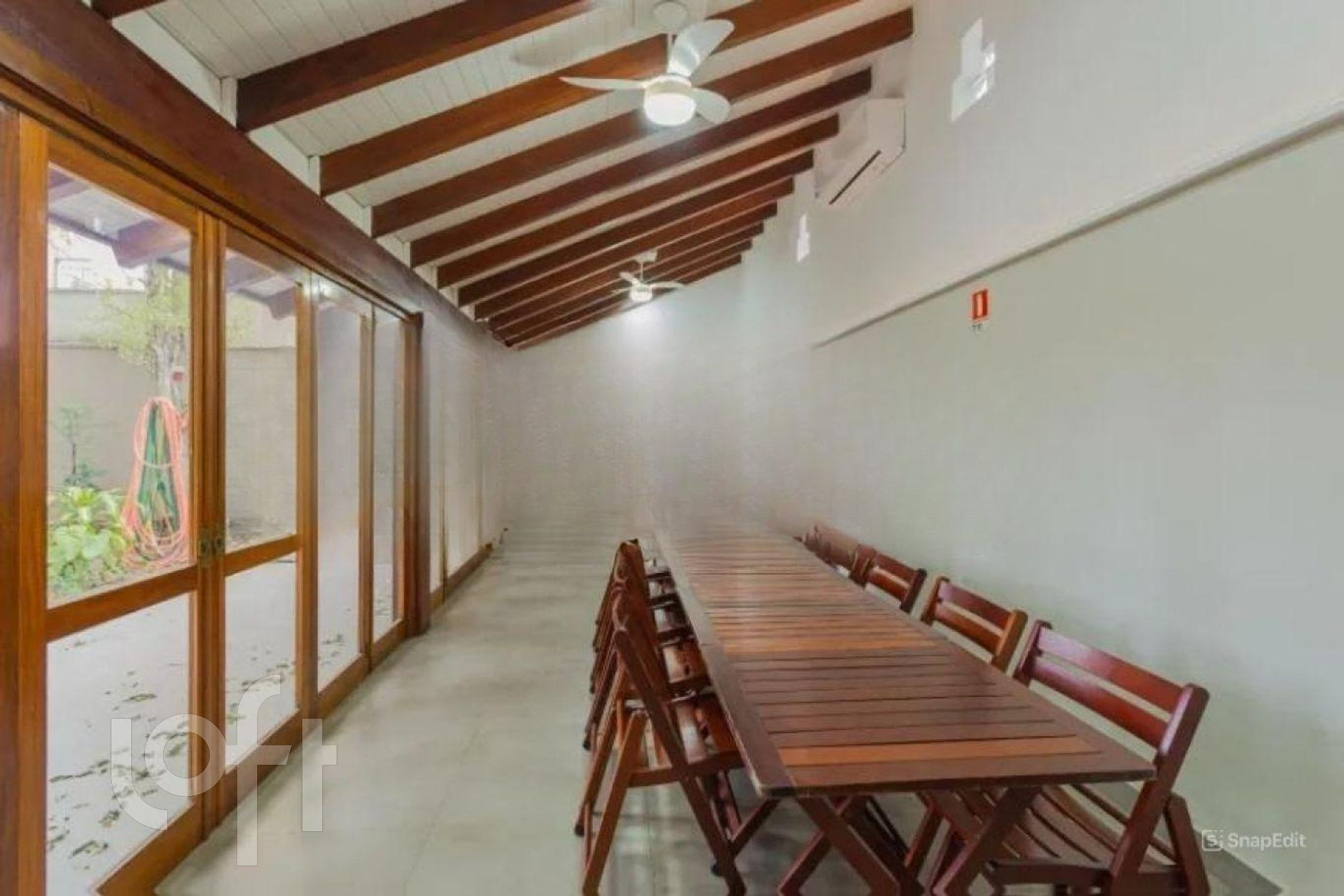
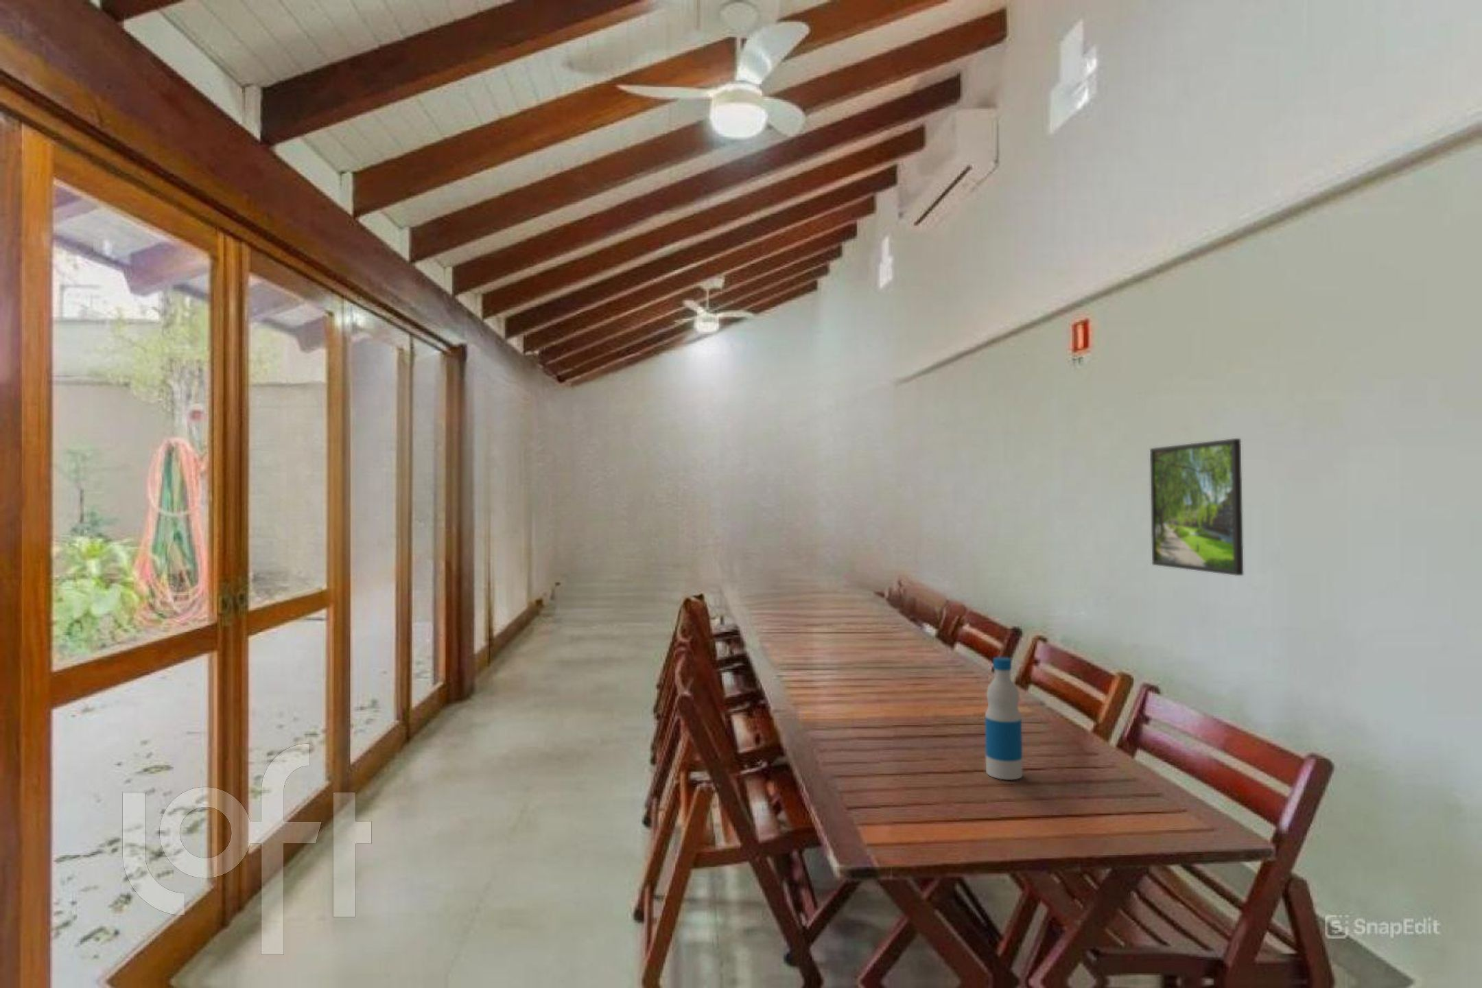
+ bottle (1003, 716)
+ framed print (1192, 506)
